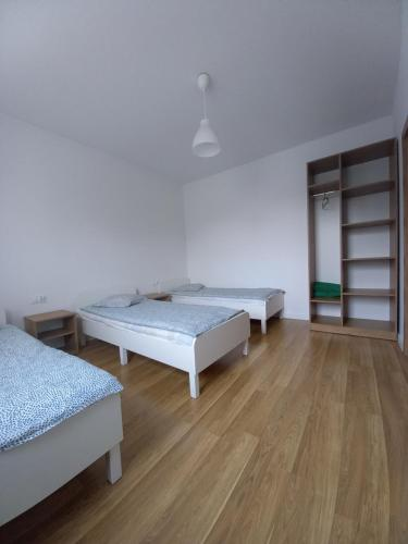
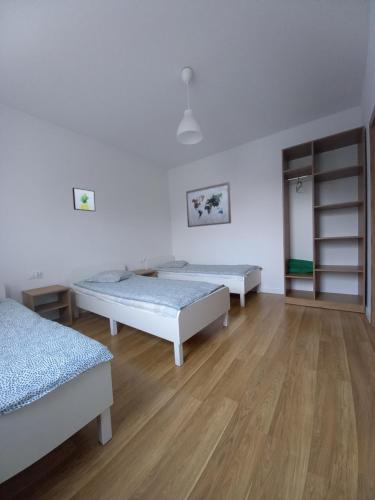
+ wall art (84, 200)
+ wall art (207, 206)
